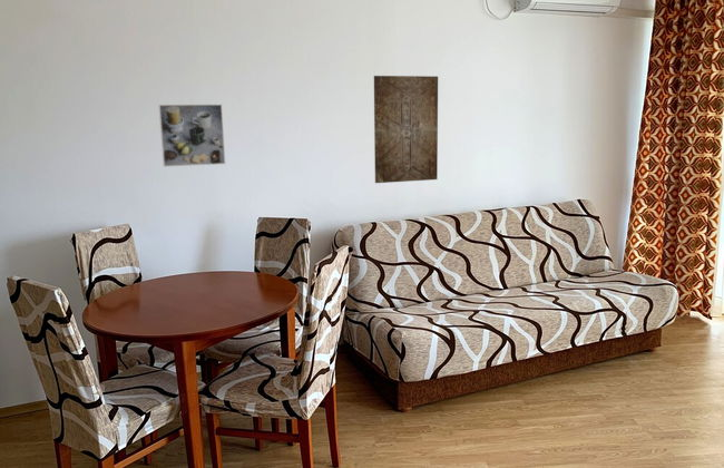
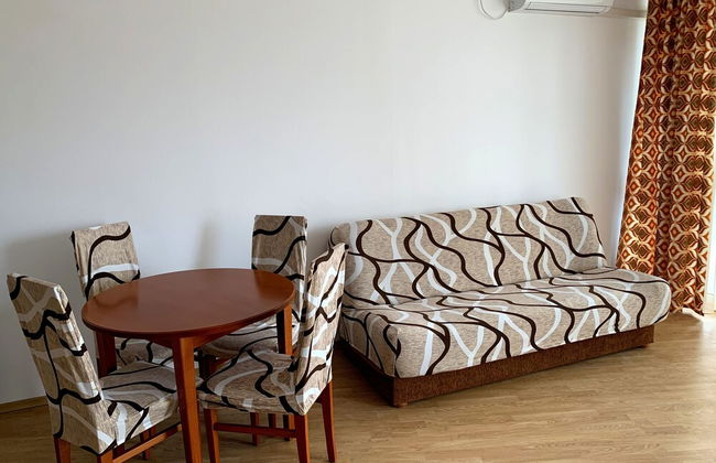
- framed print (193, 135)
- wall art (407, 129)
